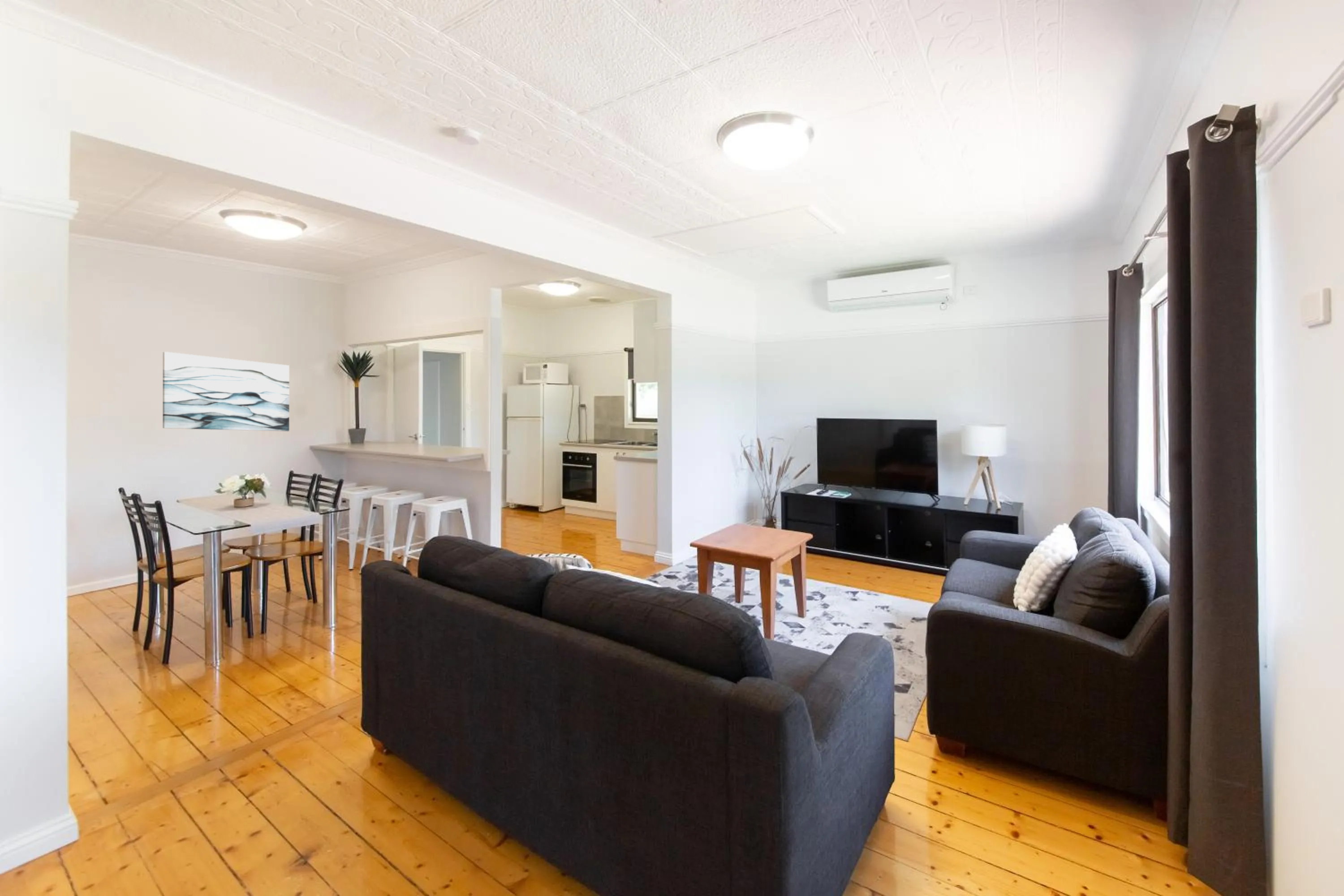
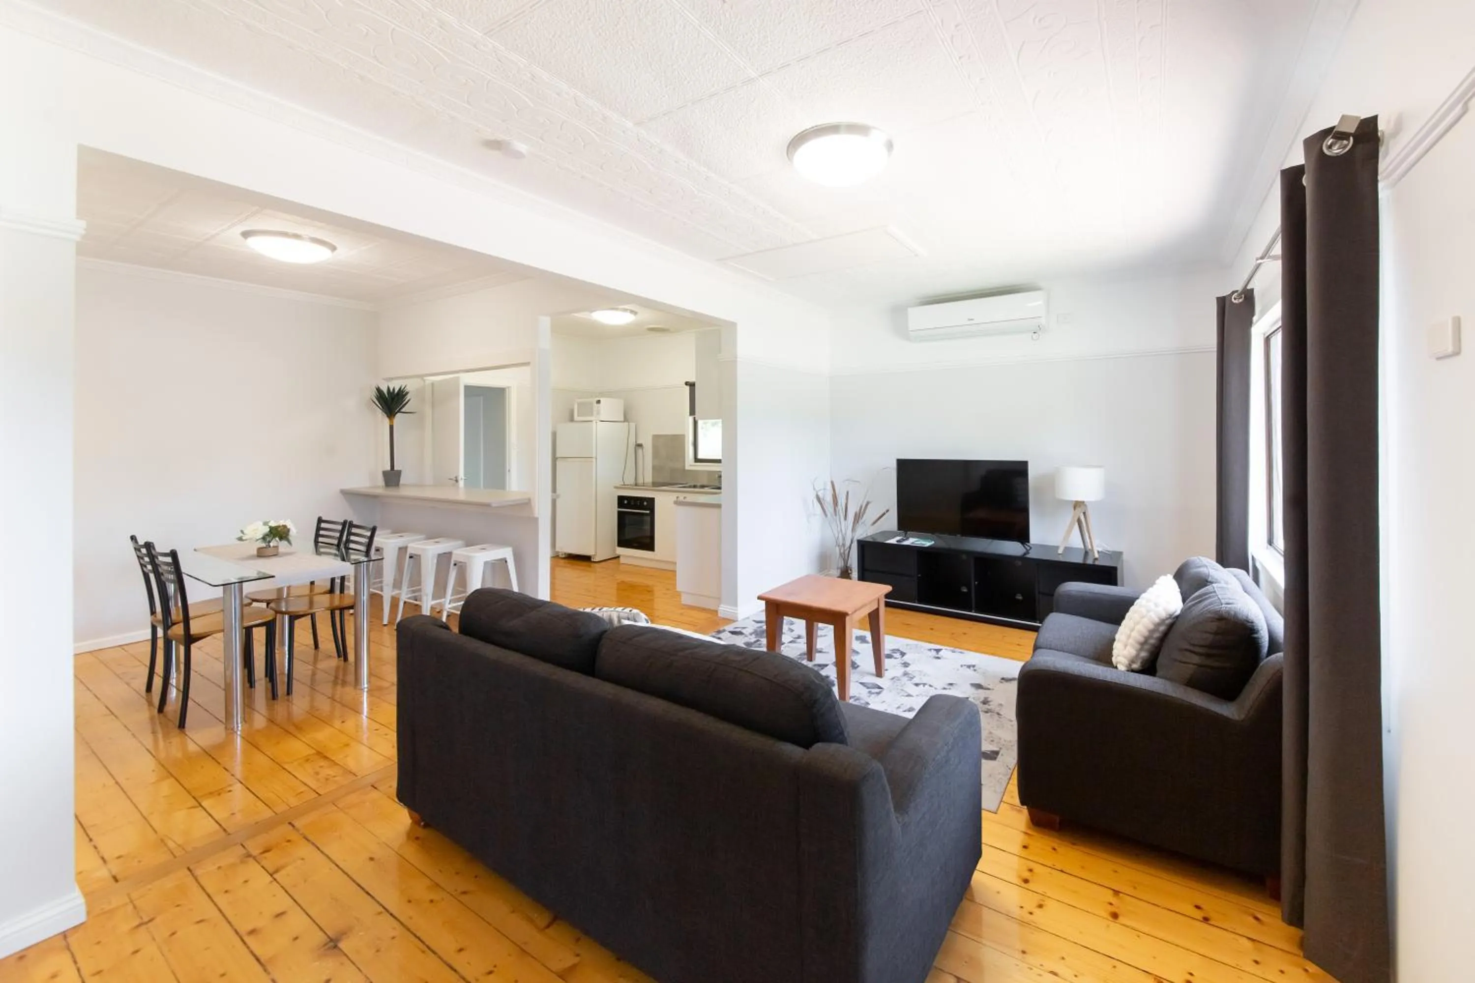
- wall art (230, 394)
